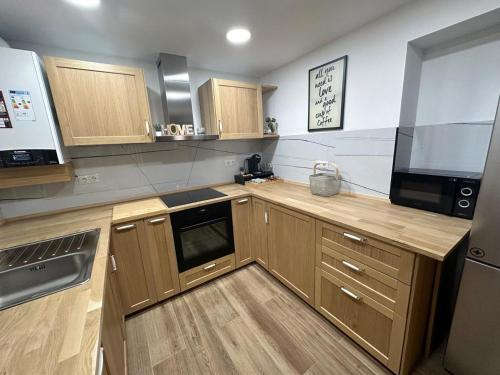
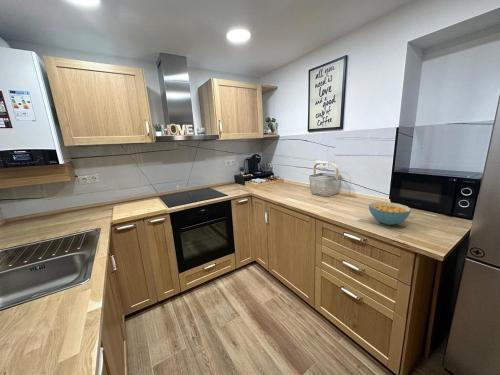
+ cereal bowl (388, 215)
